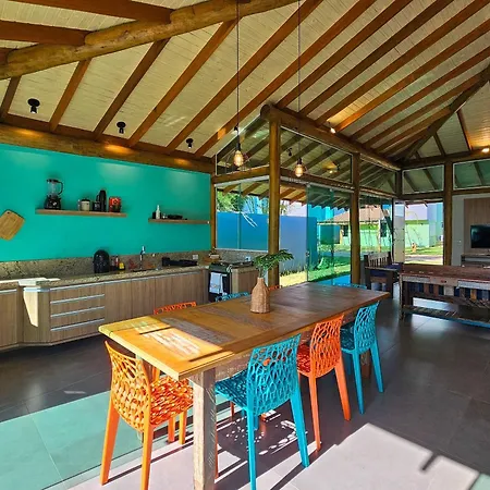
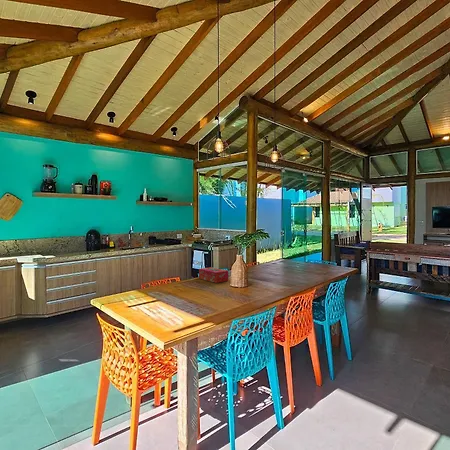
+ tissue box (213, 274)
